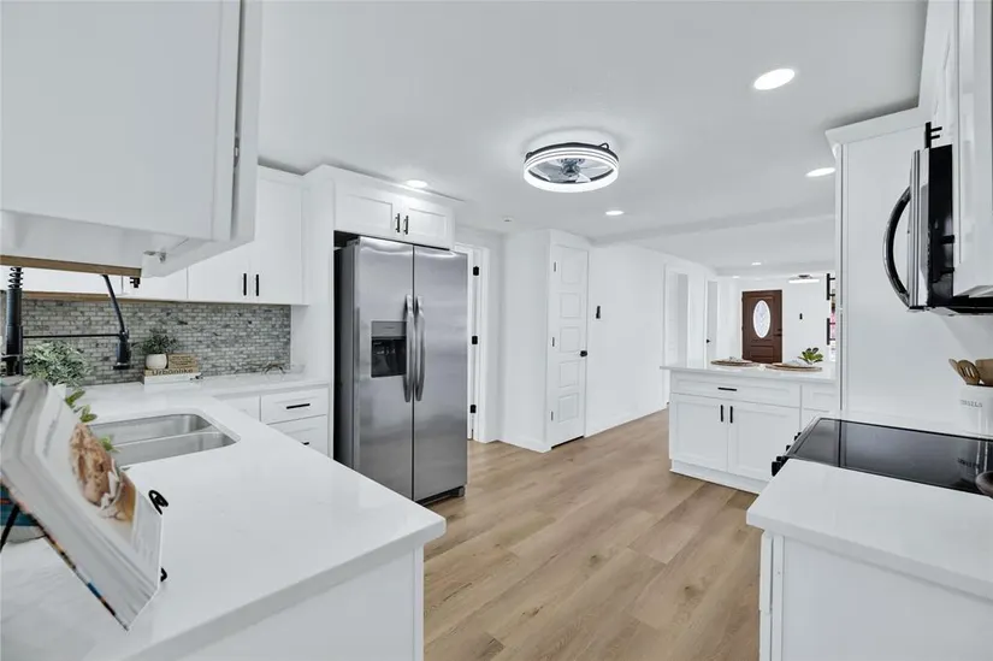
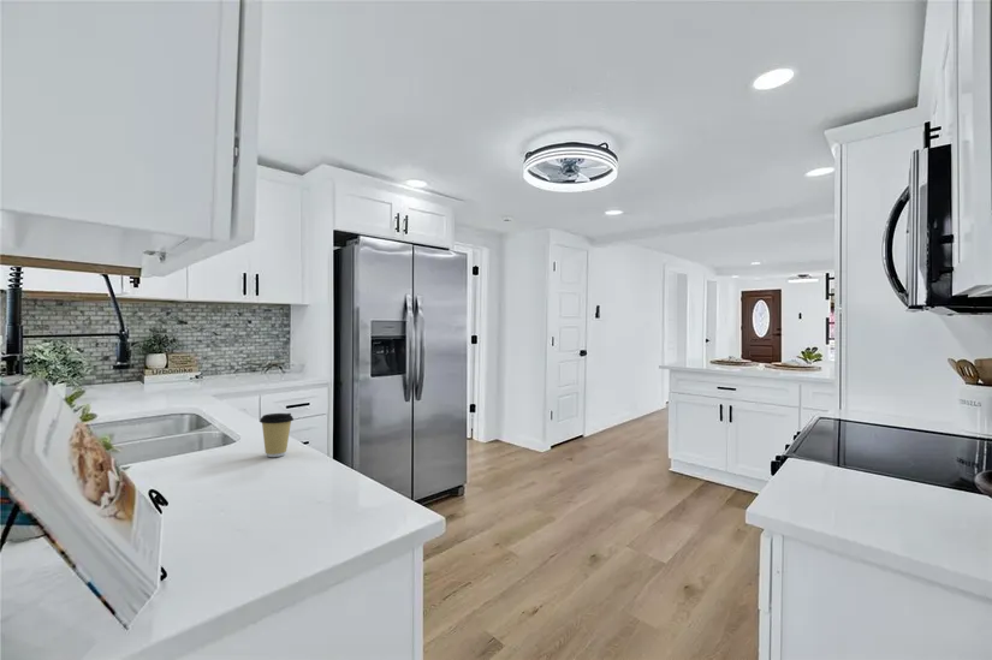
+ coffee cup (275, 434)
